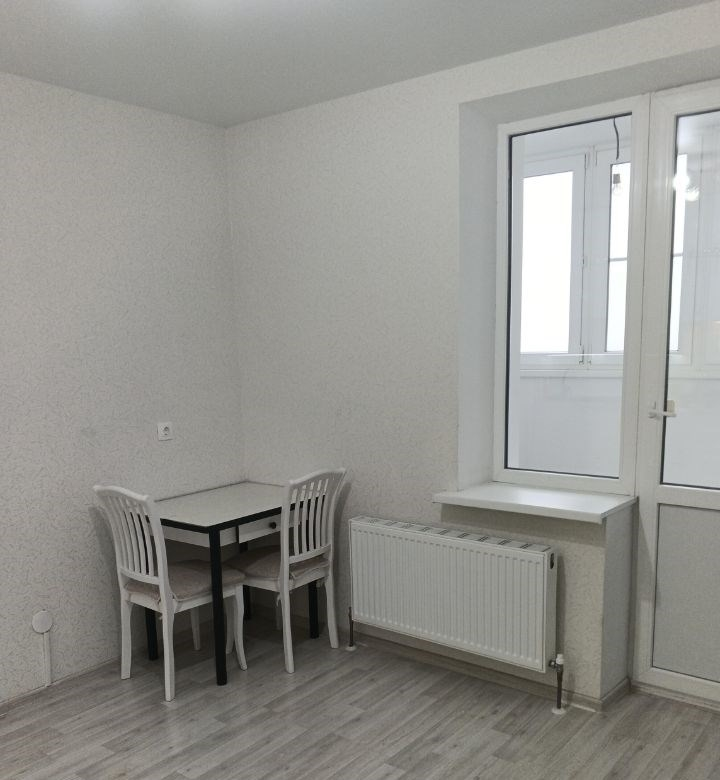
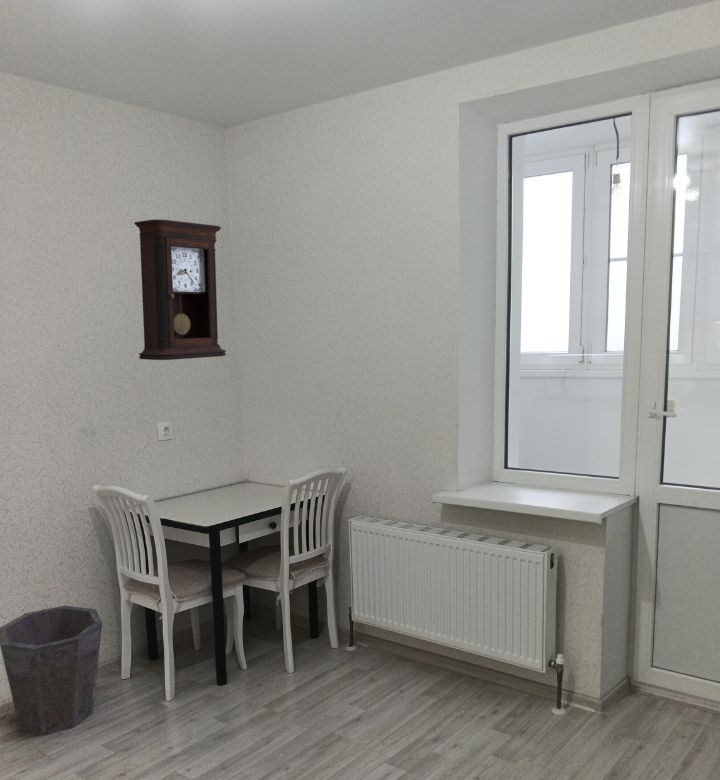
+ waste bin (53, 670)
+ pendulum clock (184, 291)
